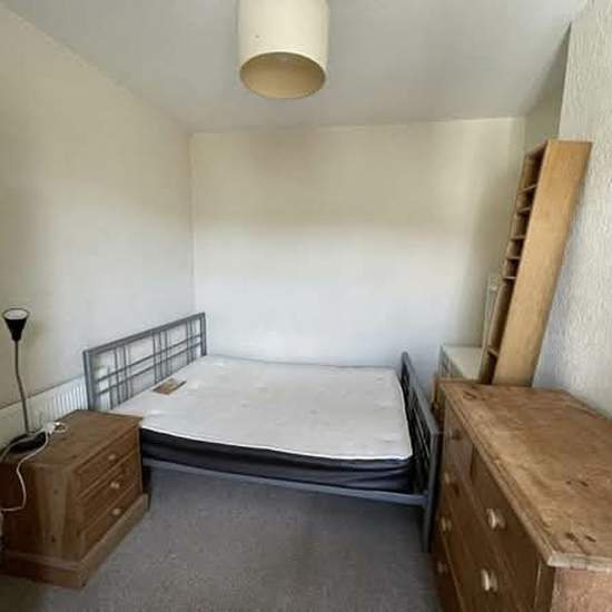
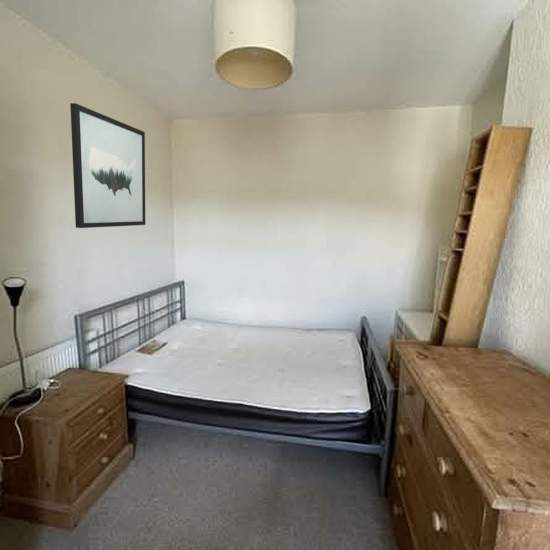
+ wall art (114, 174)
